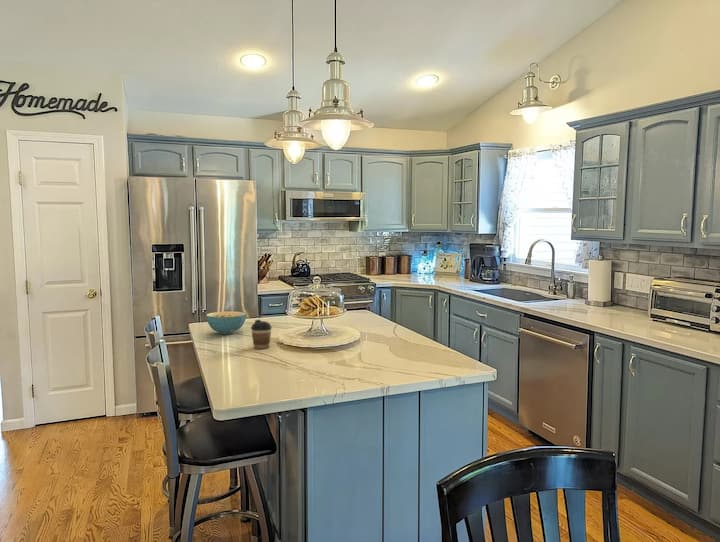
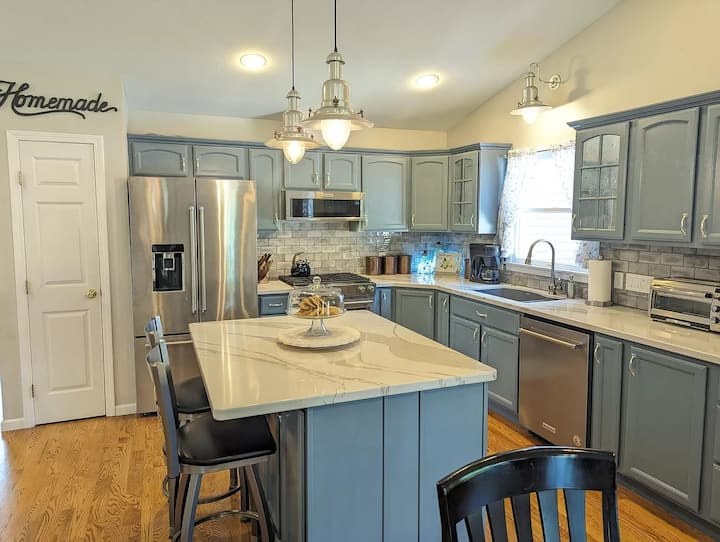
- coffee cup (261, 333)
- cereal bowl (226, 323)
